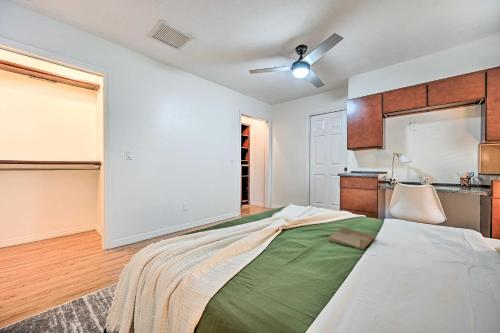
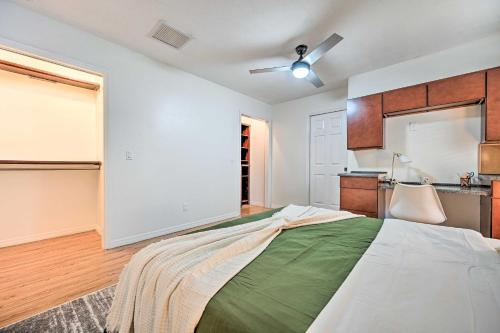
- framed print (352, 237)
